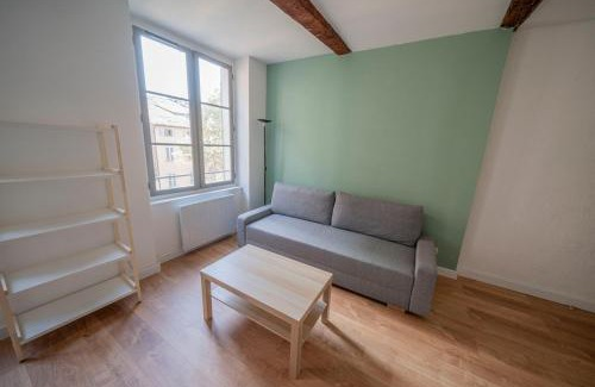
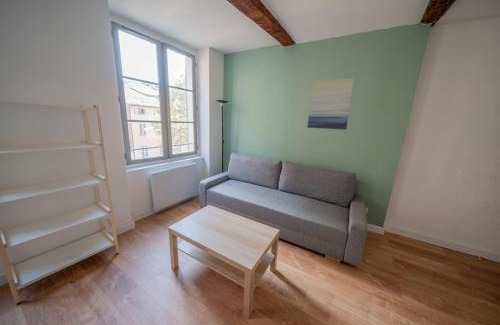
+ wall art (329, 105)
